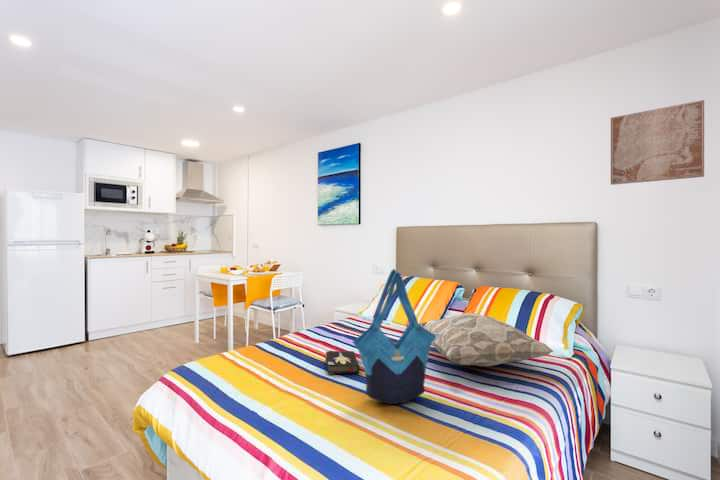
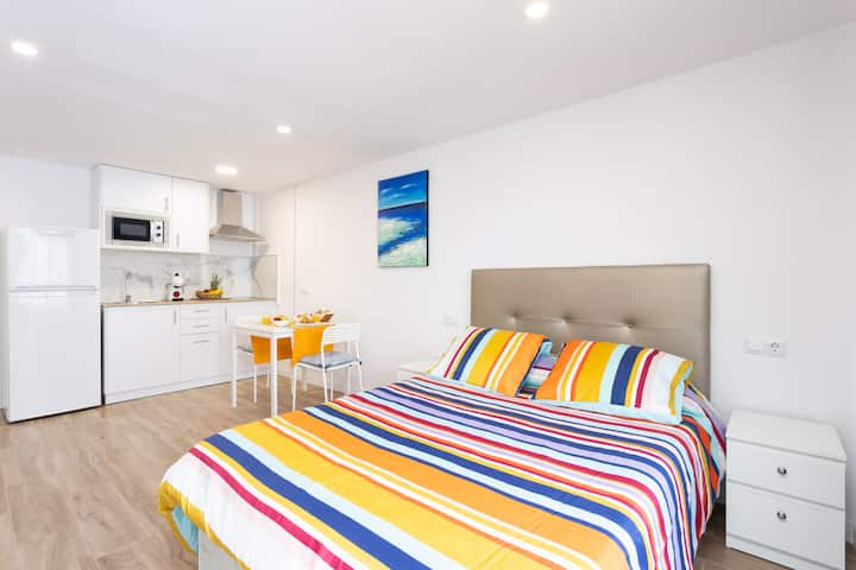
- wall art (654, 145)
- tote bag (400, 337)
- decorative pillow (473, 338)
- hardback book (341, 360)
